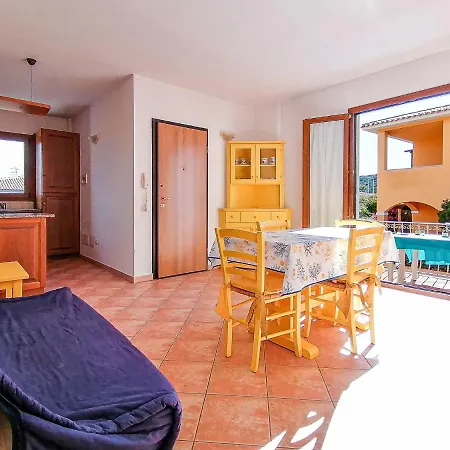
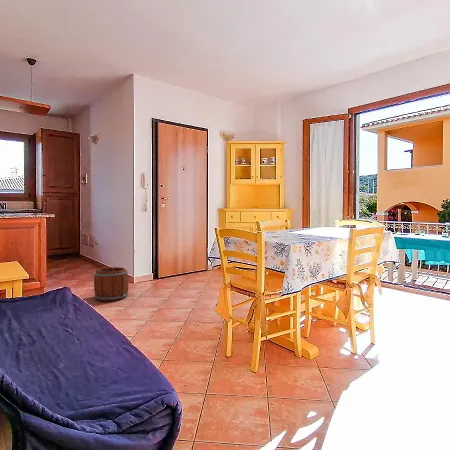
+ bucket (111, 283)
